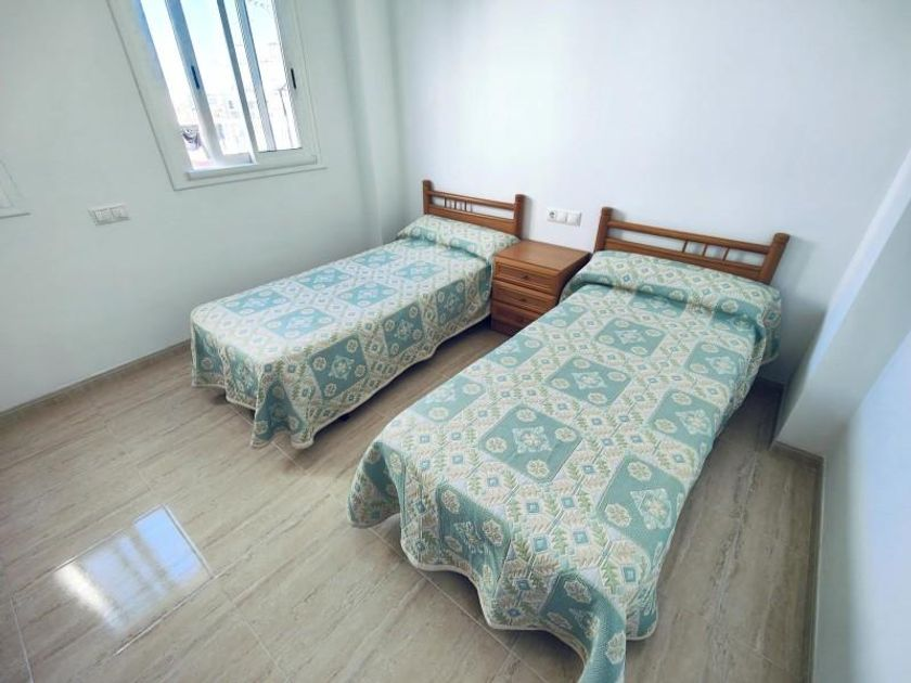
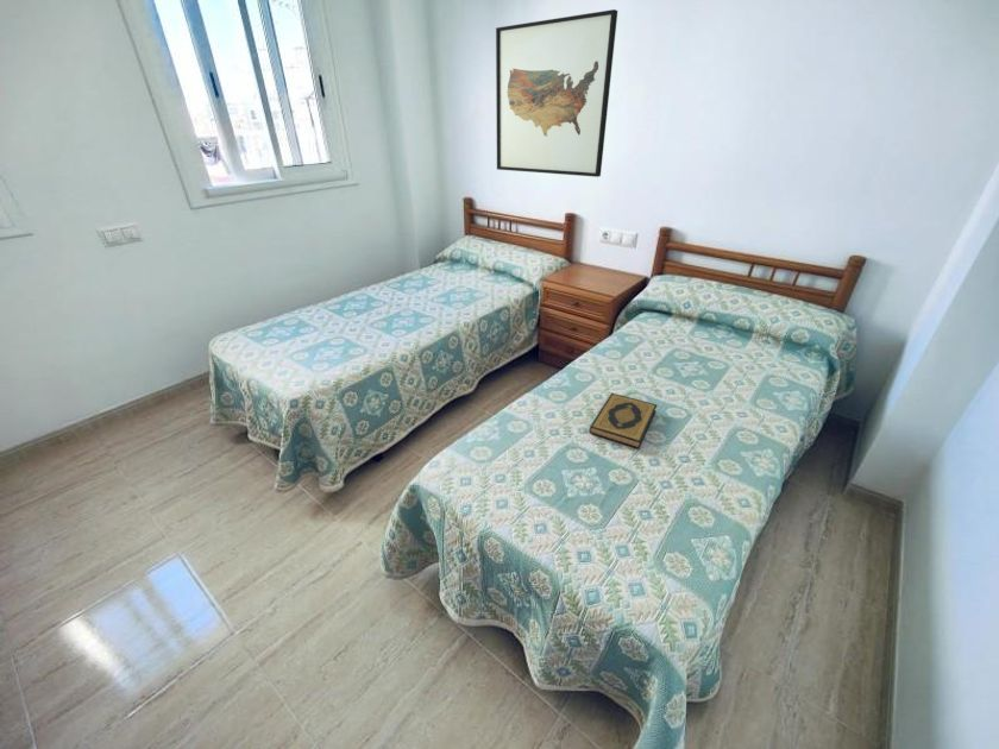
+ hardback book (623, 418)
+ wall art (547, 101)
